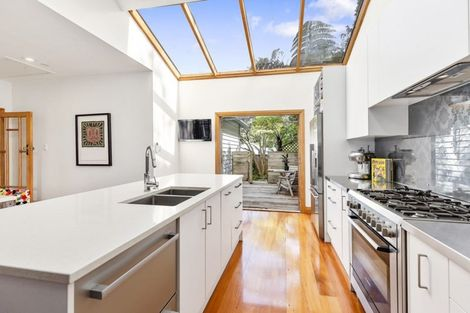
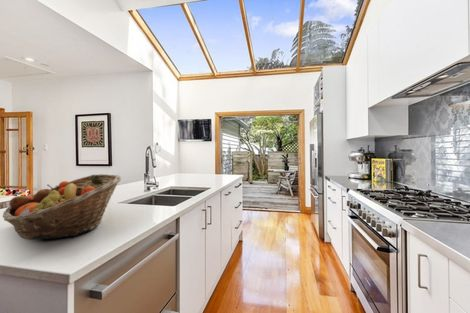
+ fruit basket (67, 201)
